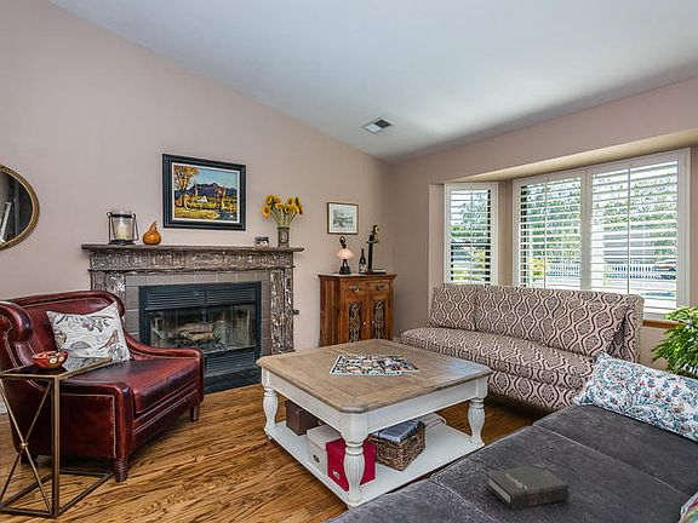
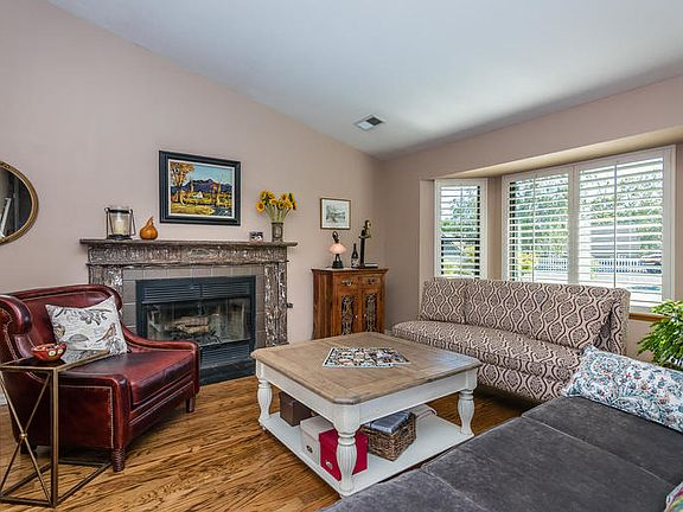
- hardback book (526, 485)
